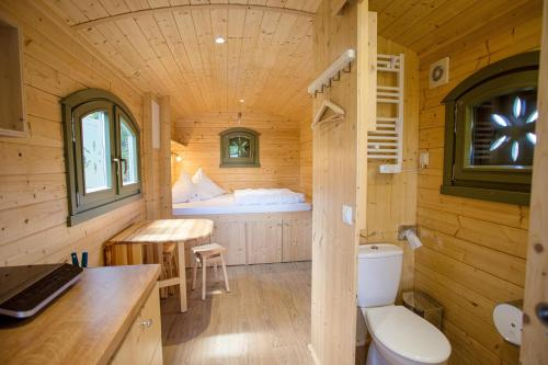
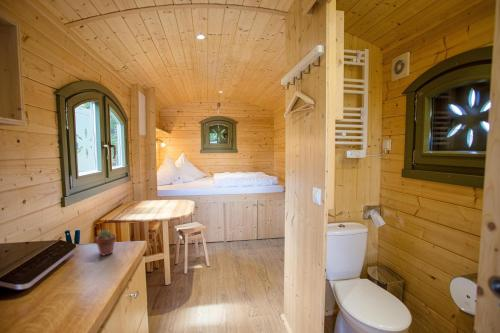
+ potted succulent (106, 241)
